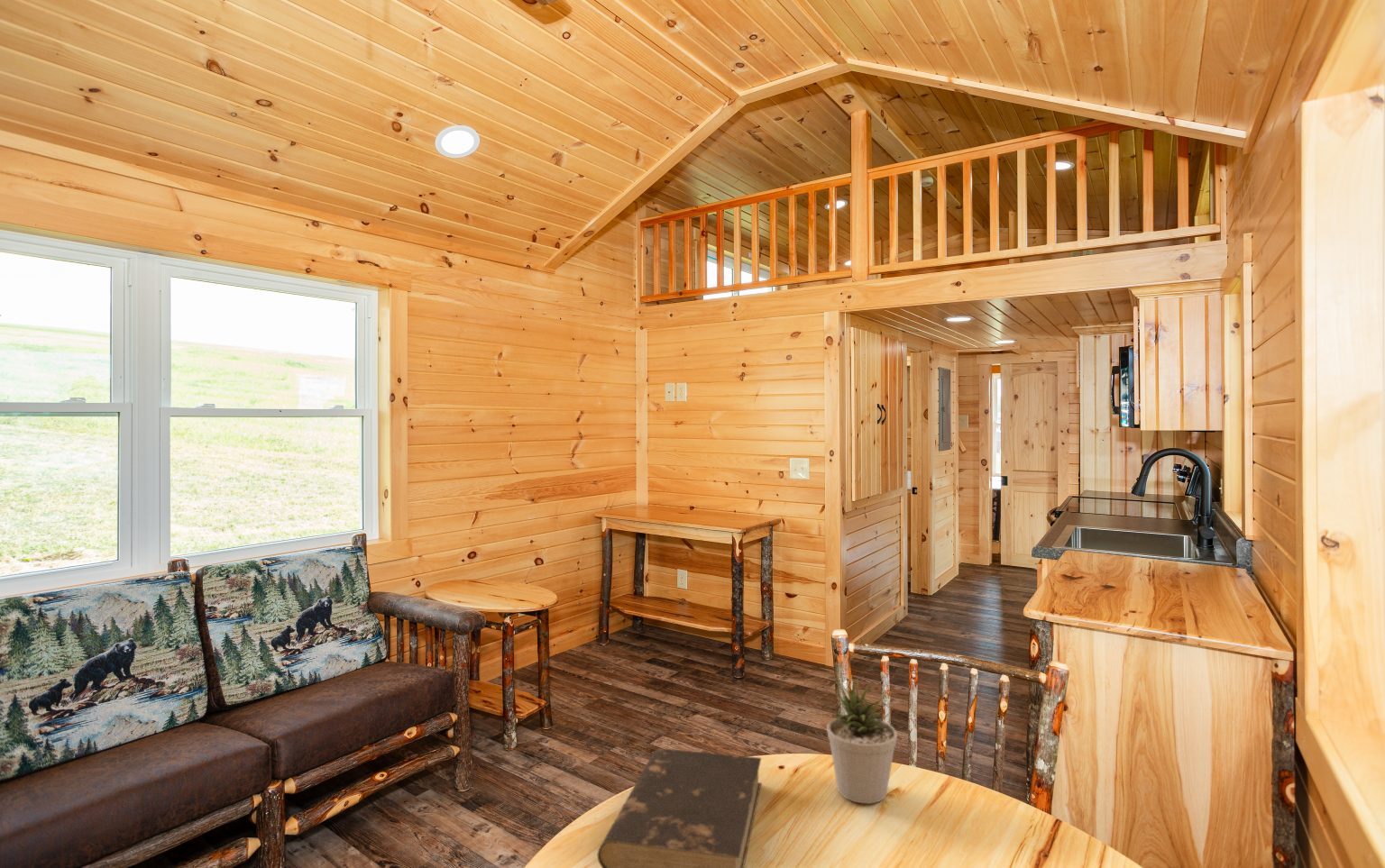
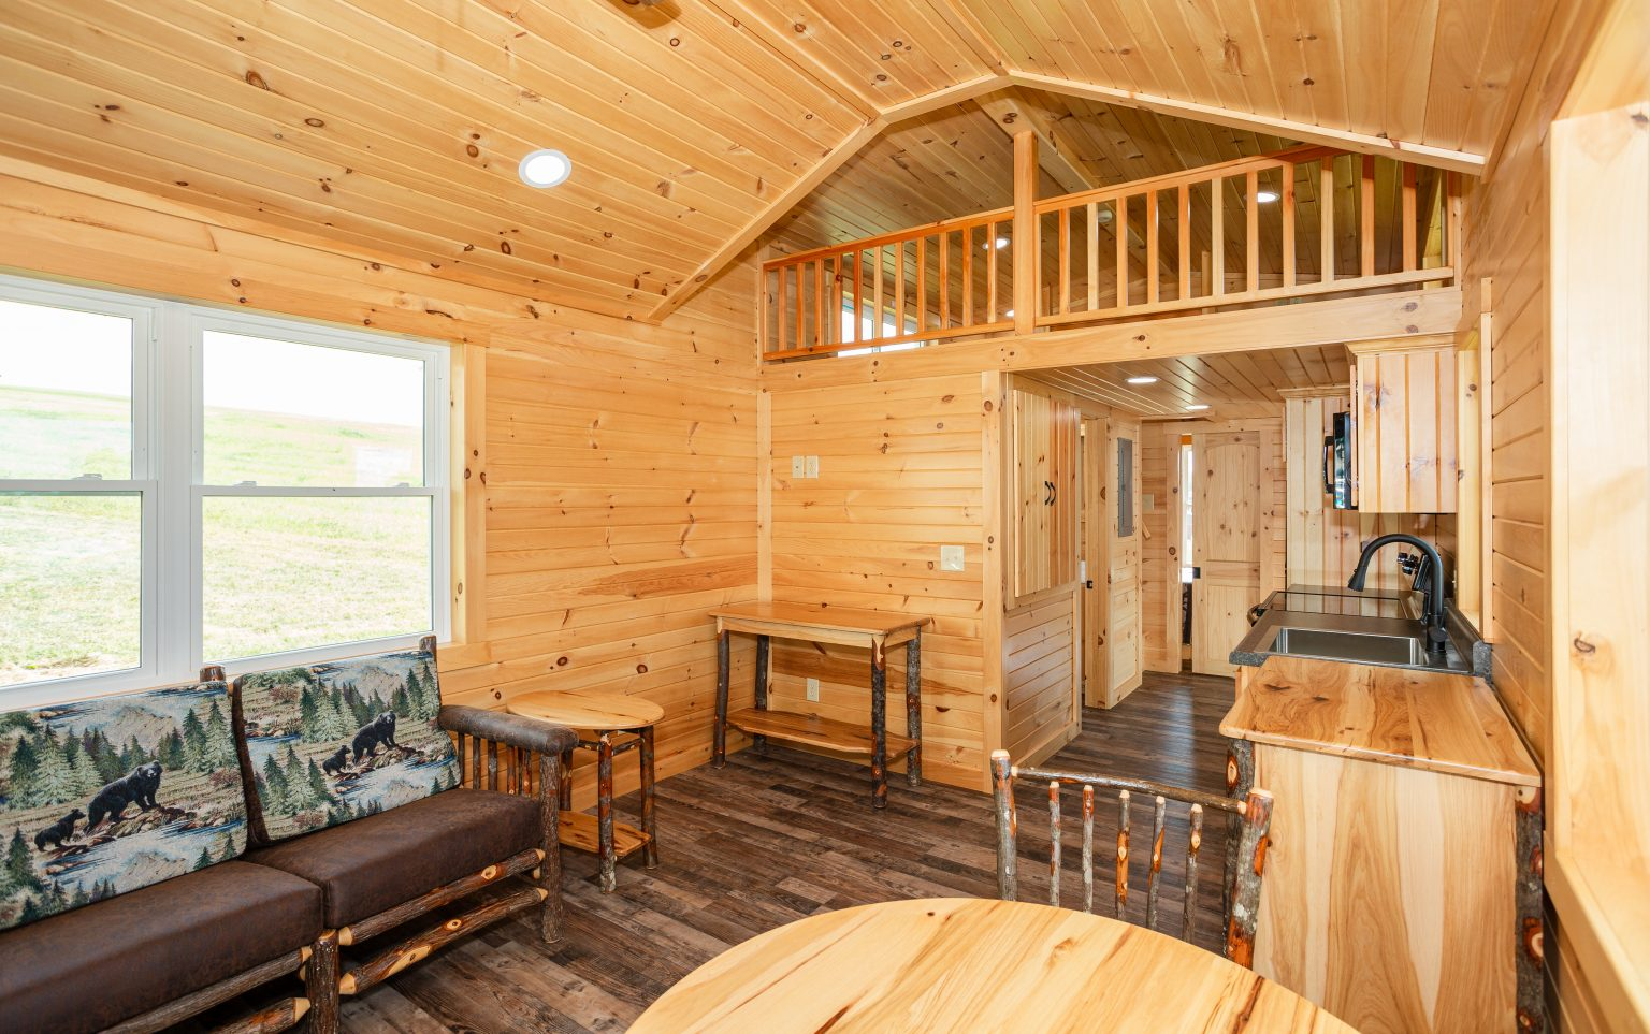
- potted plant (863, 736)
- book (688, 808)
